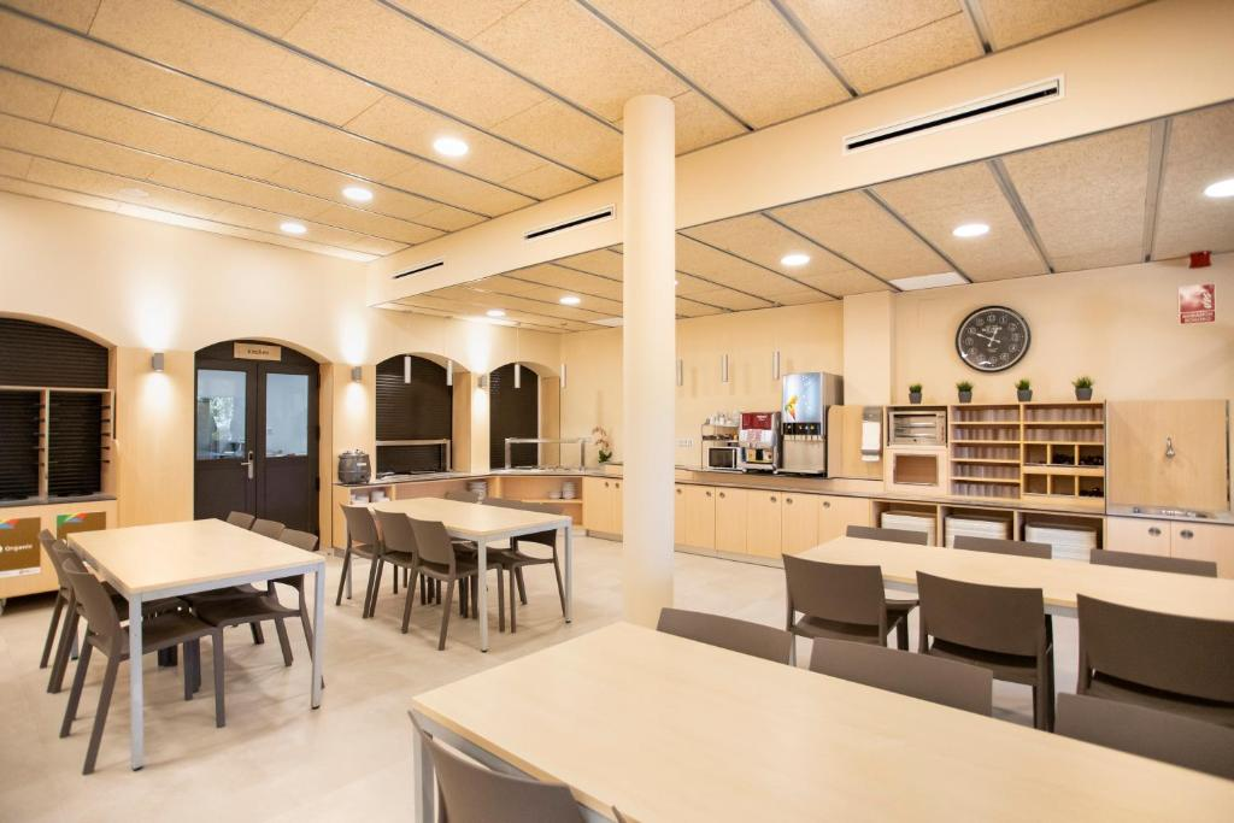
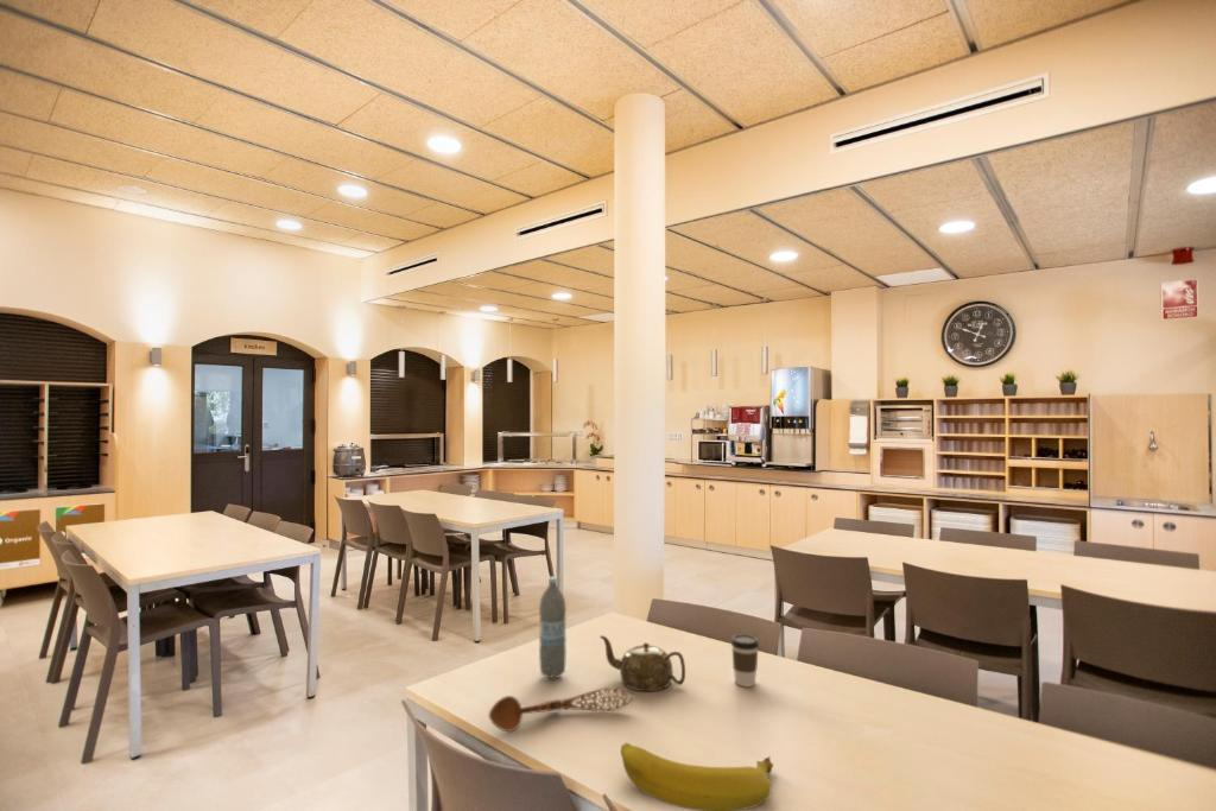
+ coffee cup (745, 660)
+ water bottle (552, 626)
+ wooden spoon (563, 708)
+ teapot (641, 660)
+ banana (692, 767)
